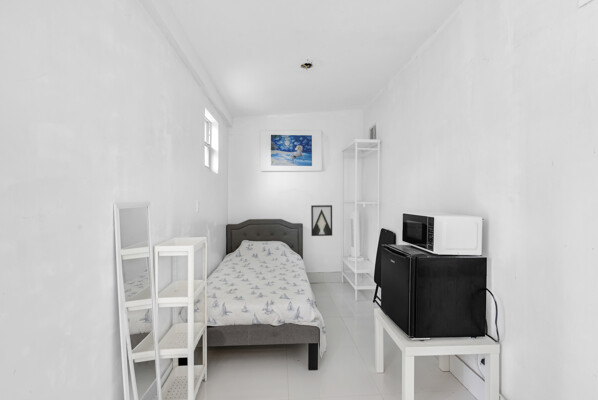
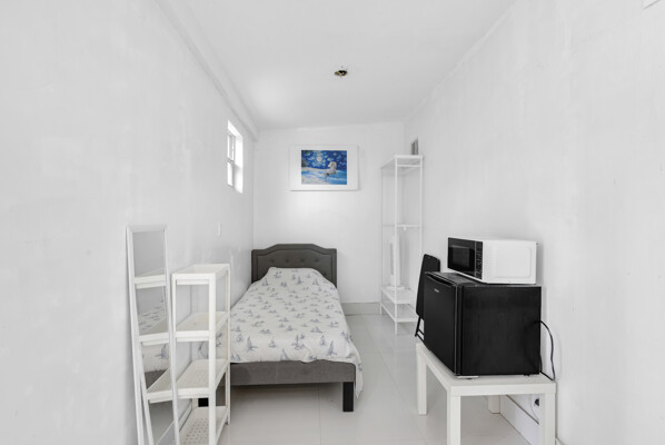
- wall art (321, 220)
